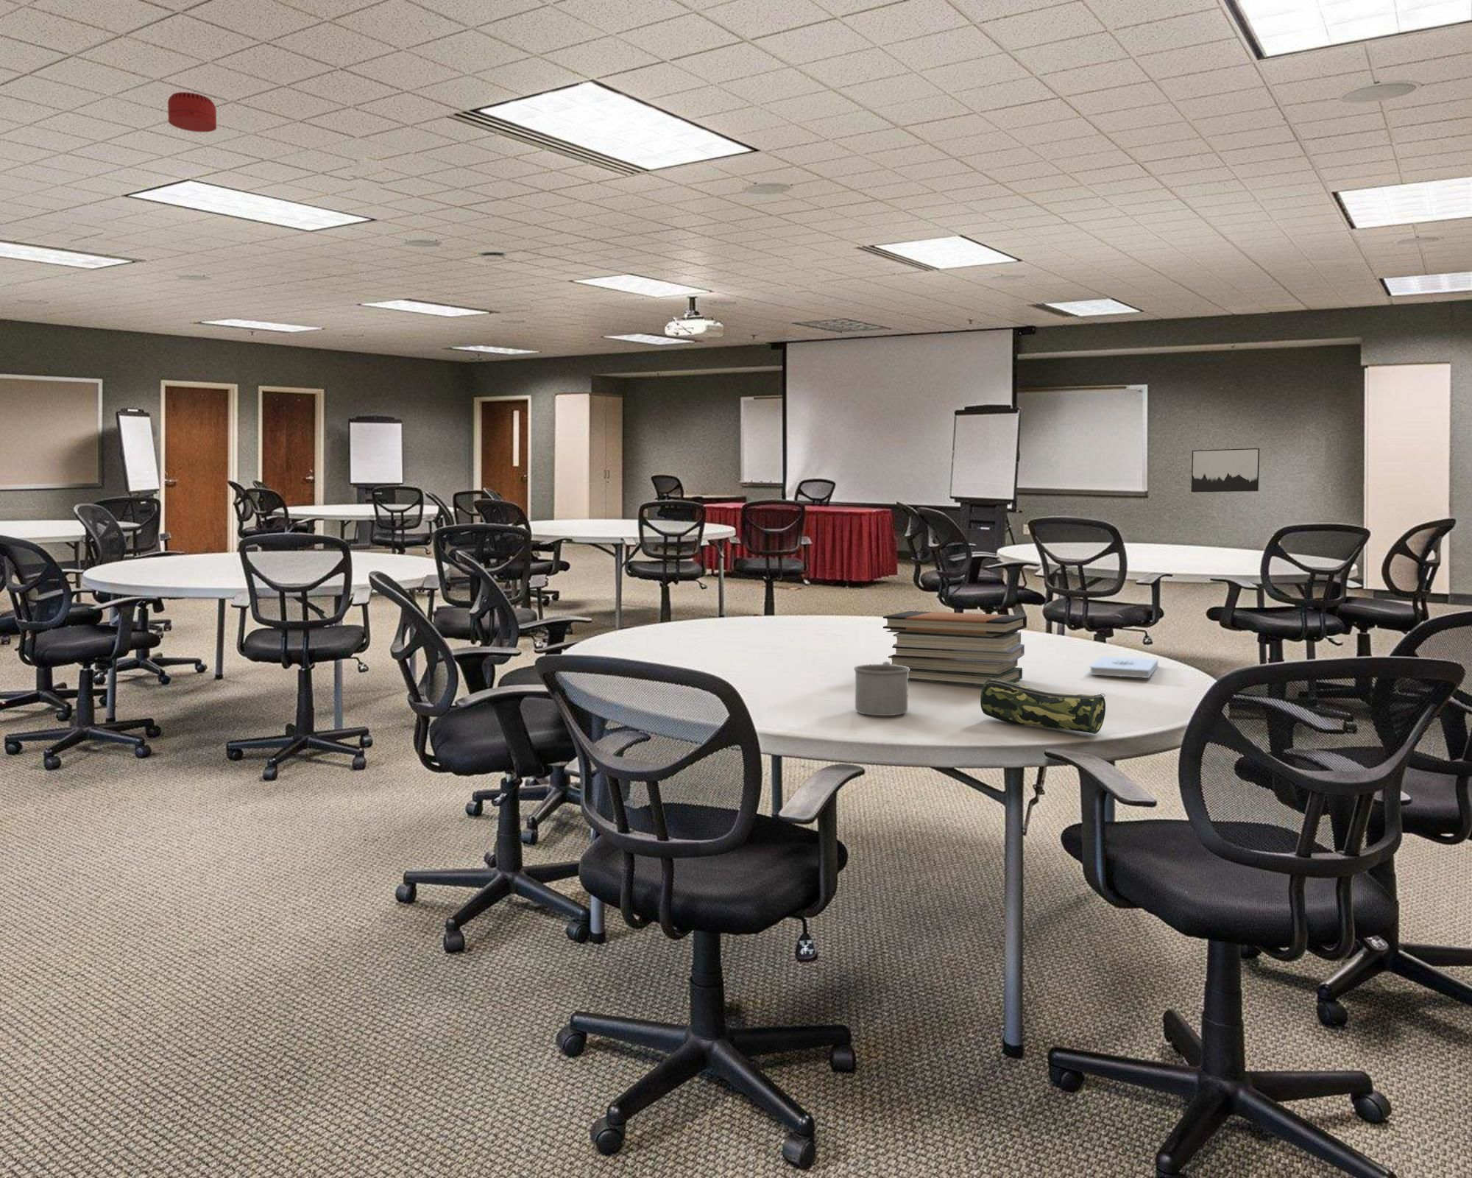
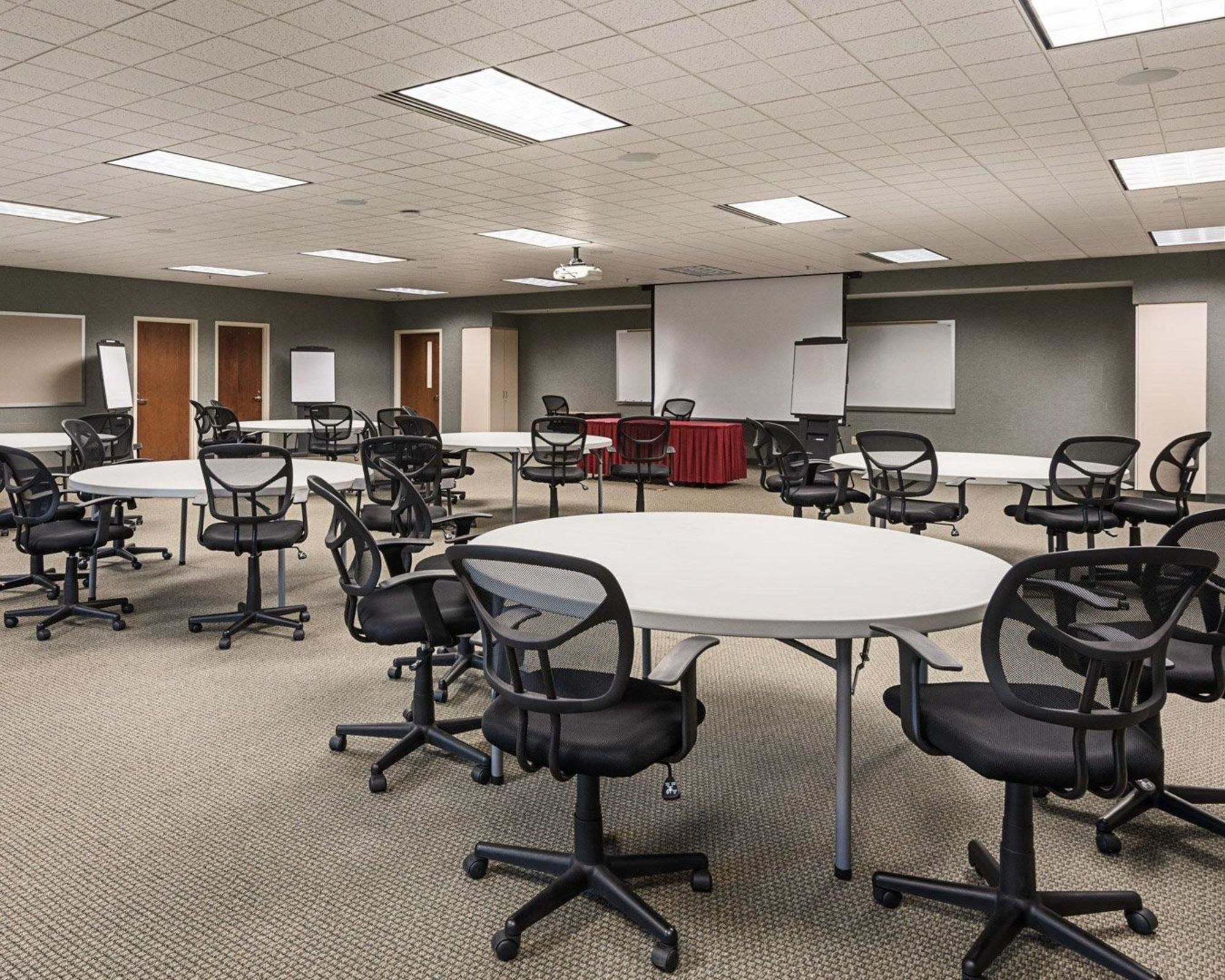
- notepad (1124, 666)
- wall art (1224, 470)
- mug (881, 688)
- book stack (956, 647)
- pencil case (1045, 704)
- smoke detector (192, 111)
